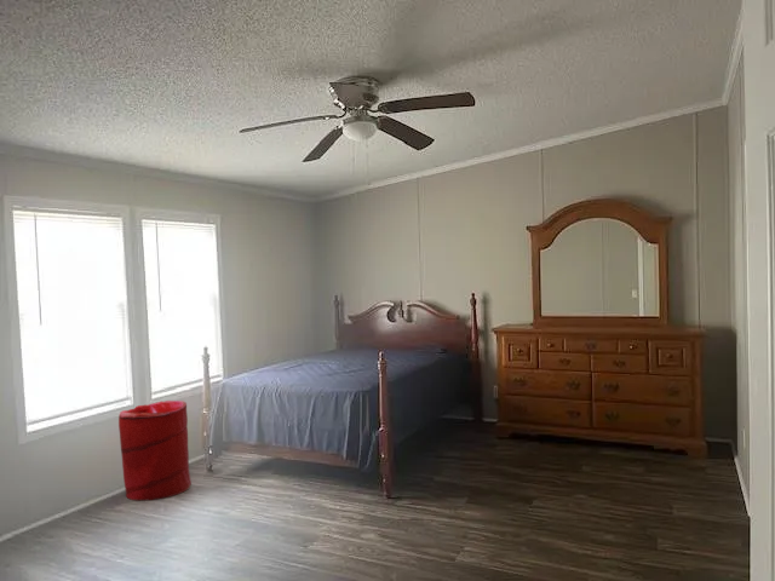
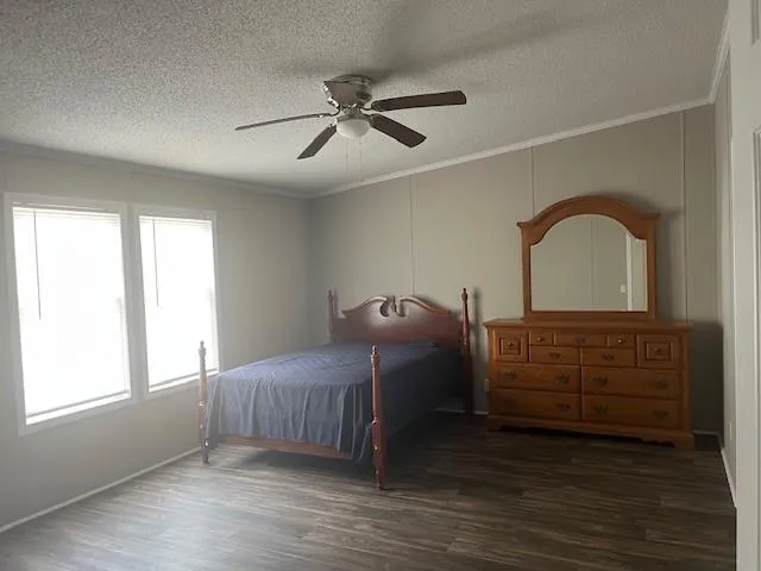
- laundry hamper (155, 447)
